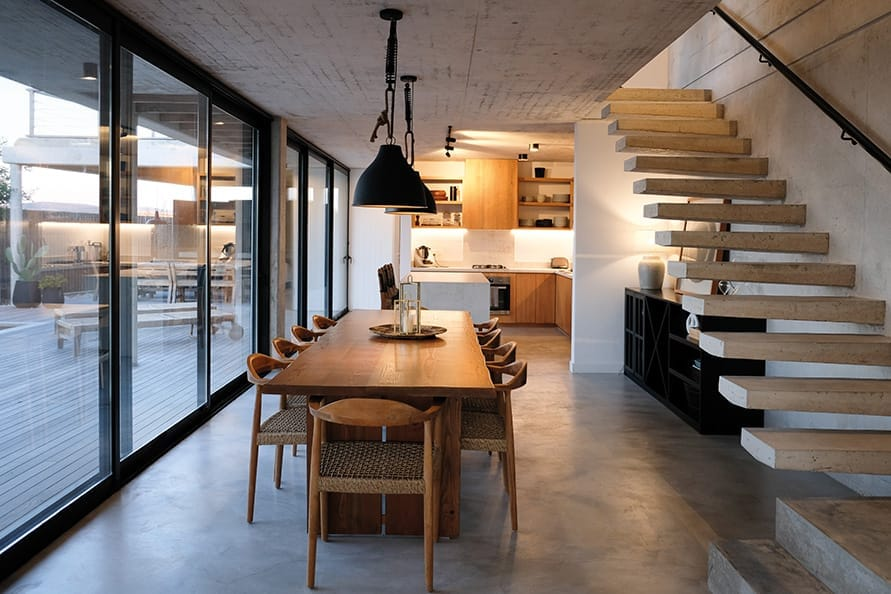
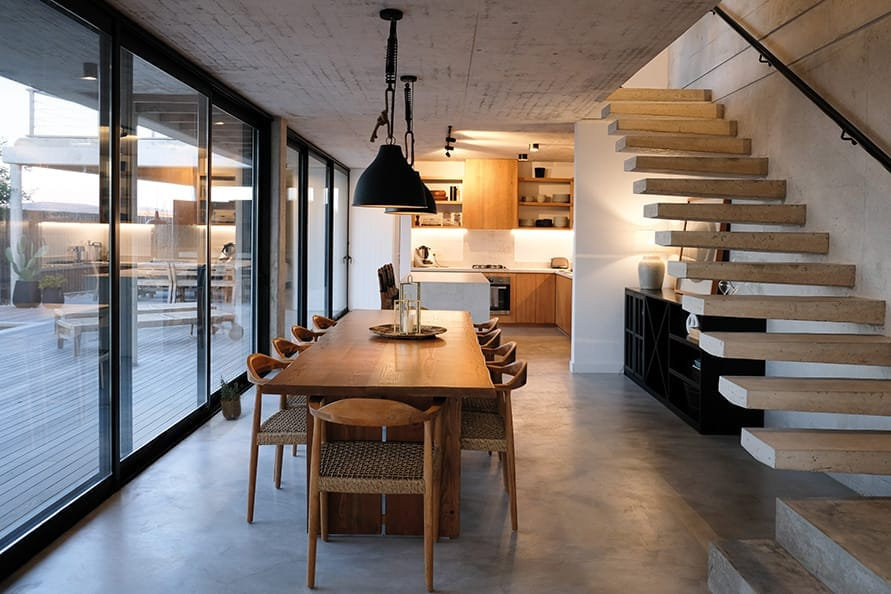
+ potted plant (228, 395)
